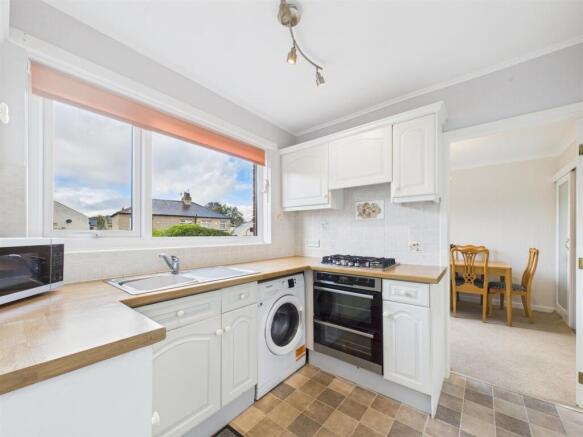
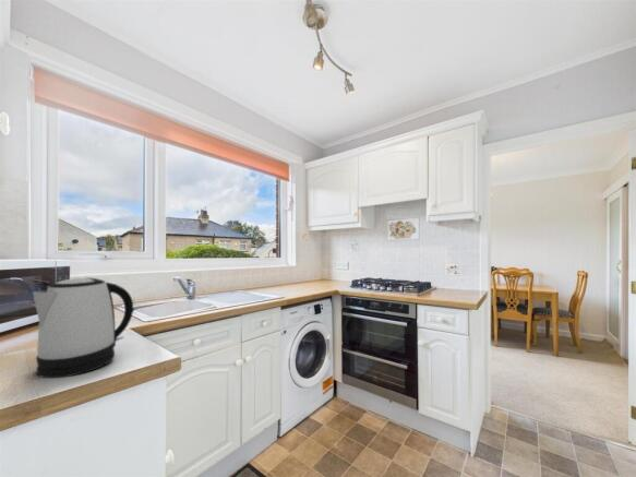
+ kettle (88, 319)
